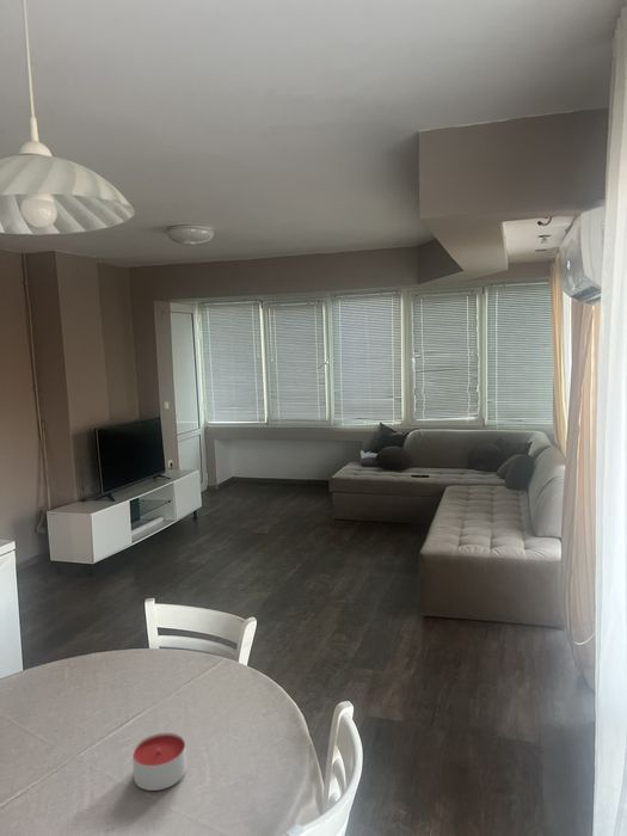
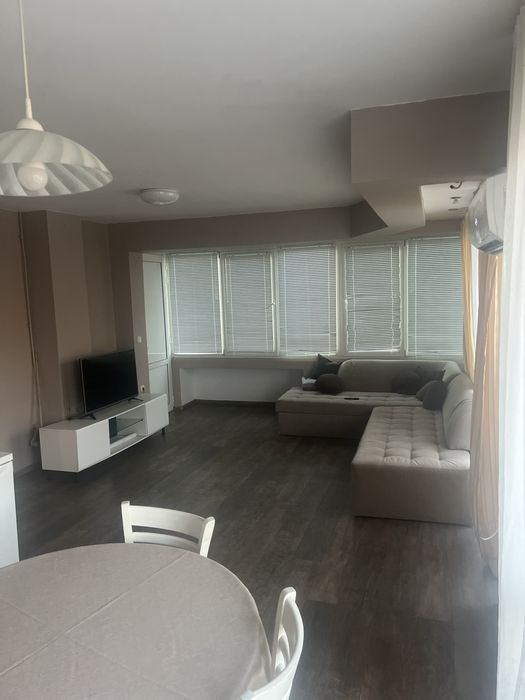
- candle (159, 760)
